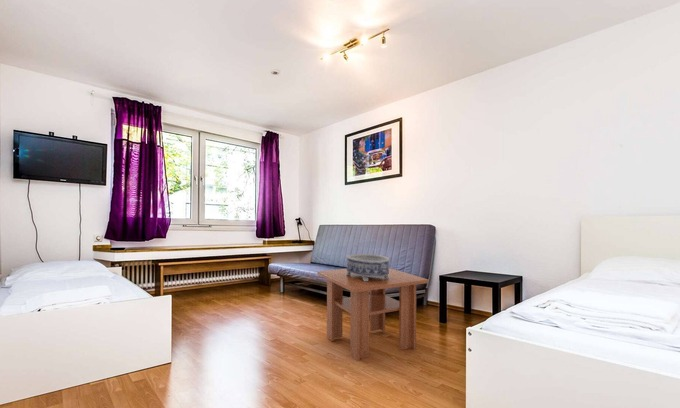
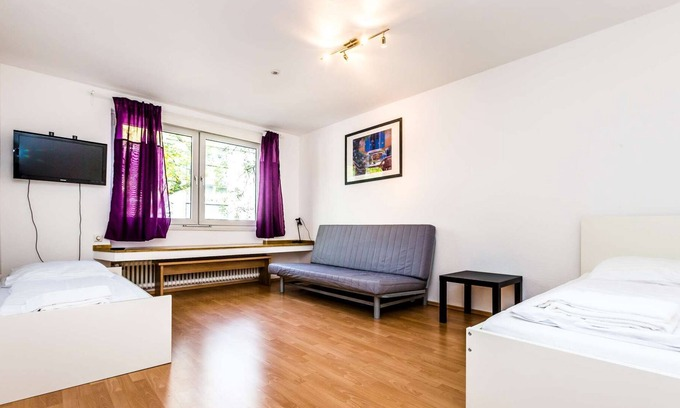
- decorative bowl (367, 266)
- coffee table (369, 309)
